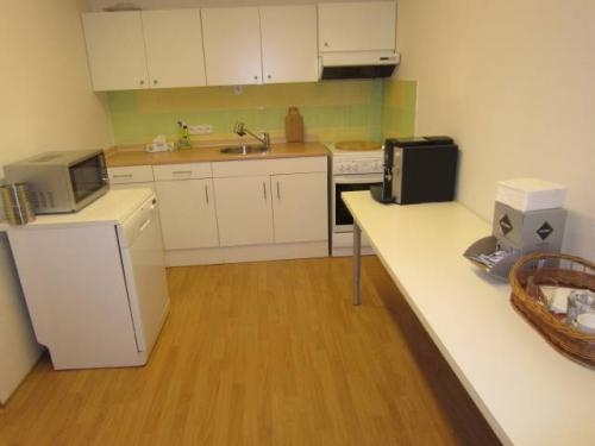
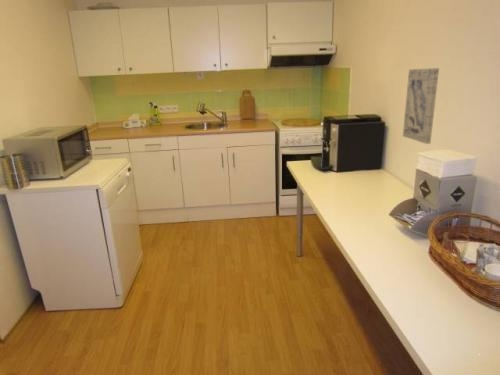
+ wall art (419, 105)
